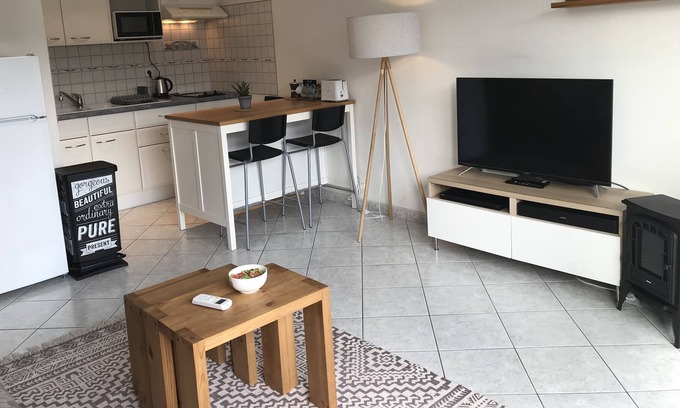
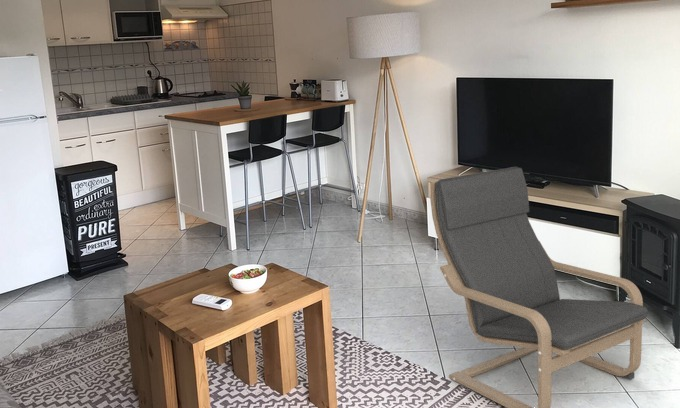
+ lounge chair (535, 280)
